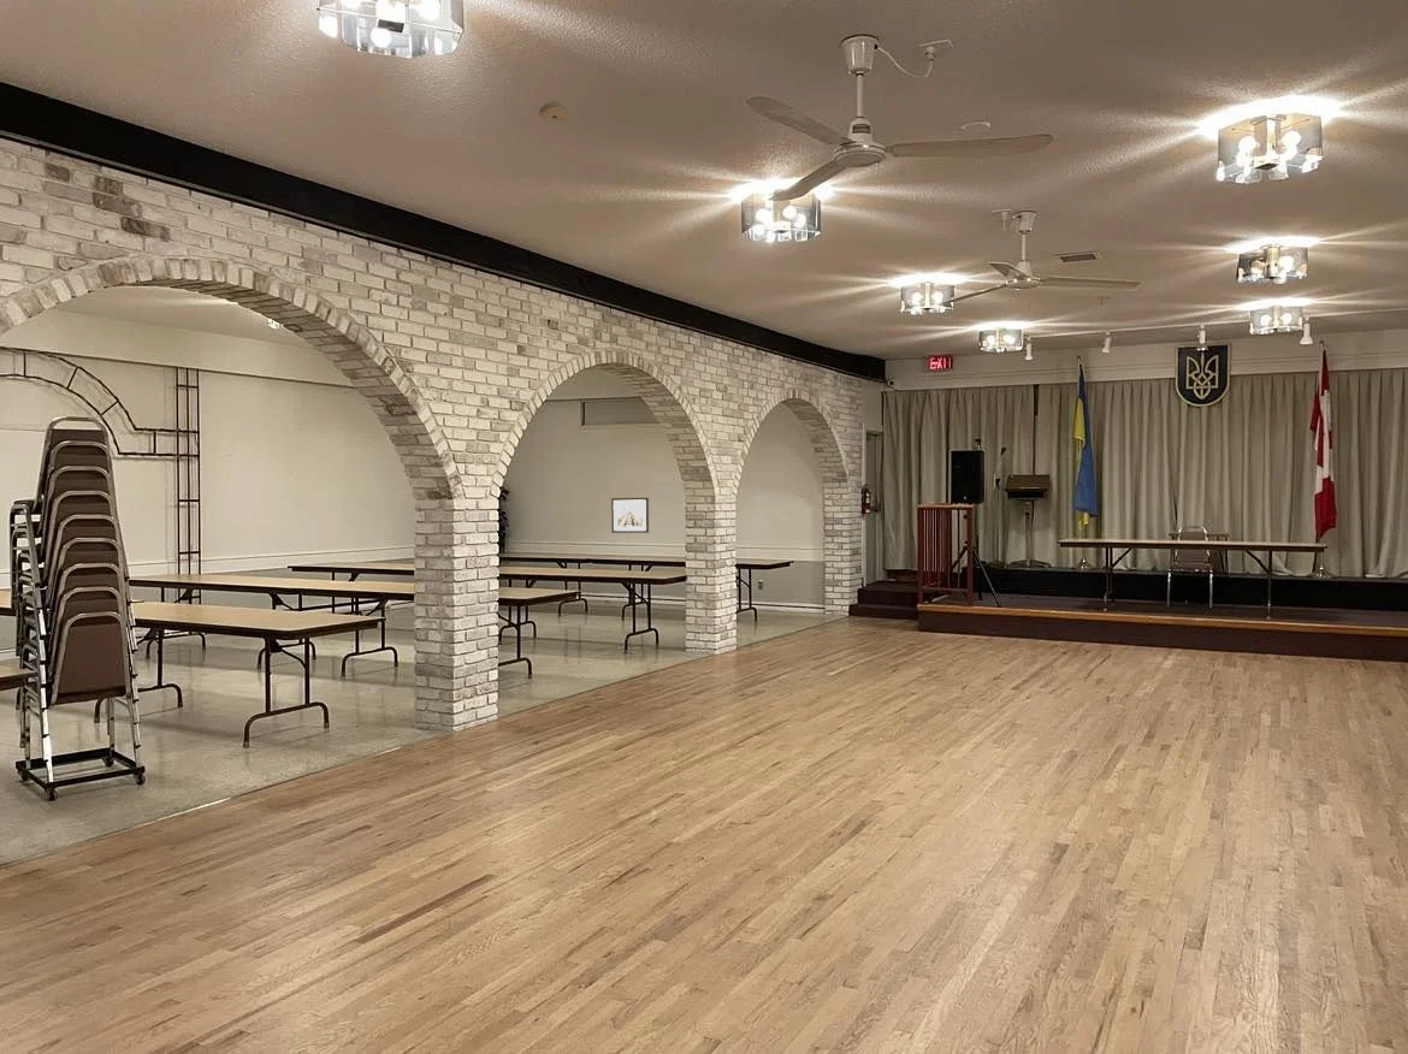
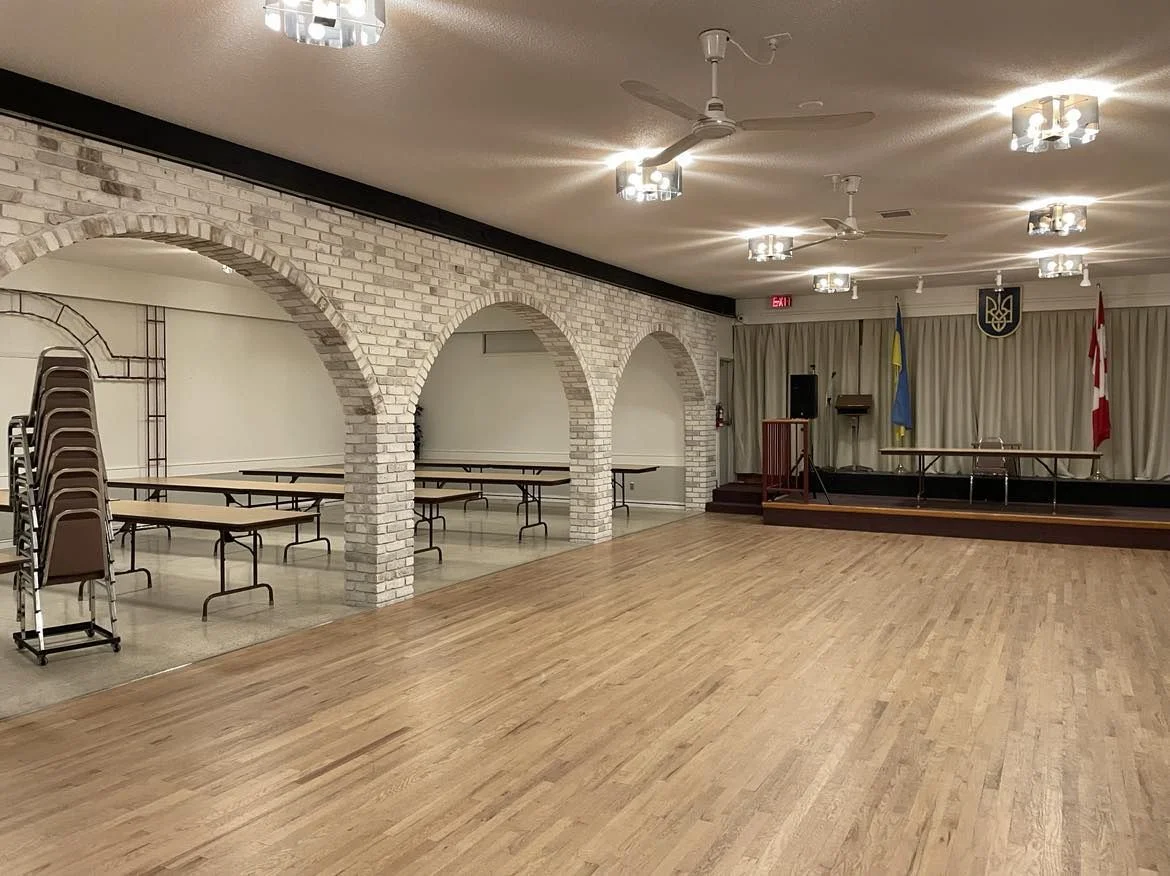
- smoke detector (554, 109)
- wall art (629, 515)
